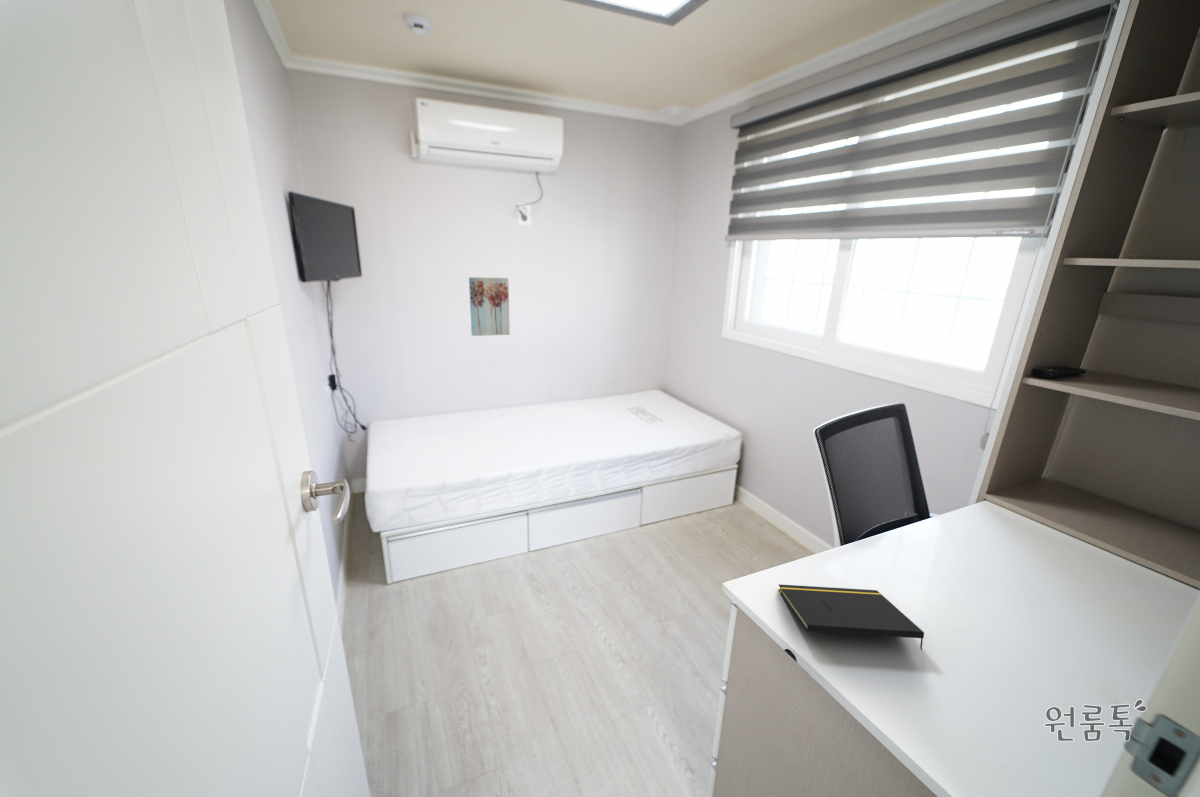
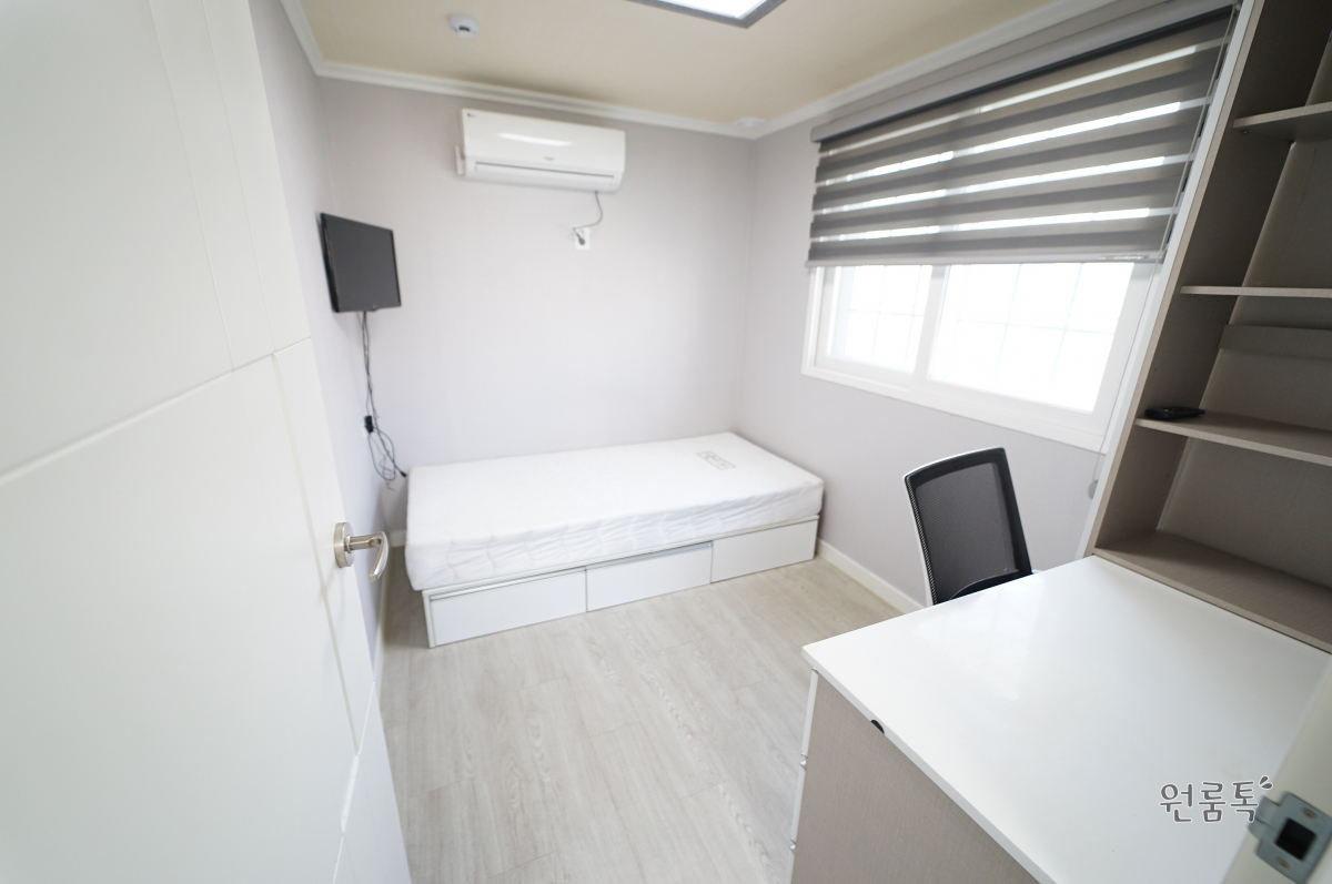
- notepad (844, 609)
- wall art (489, 306)
